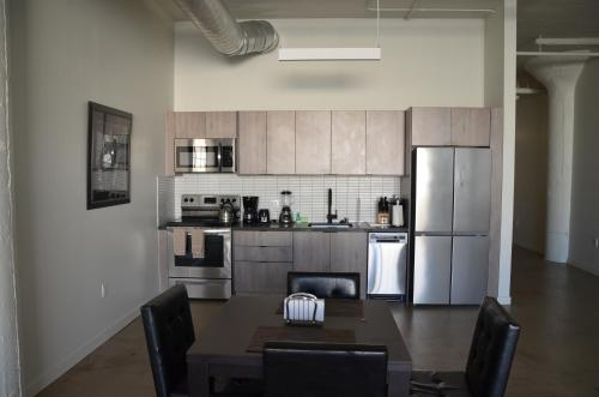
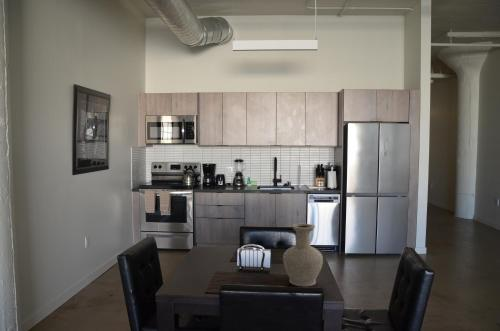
+ vase (302, 253)
